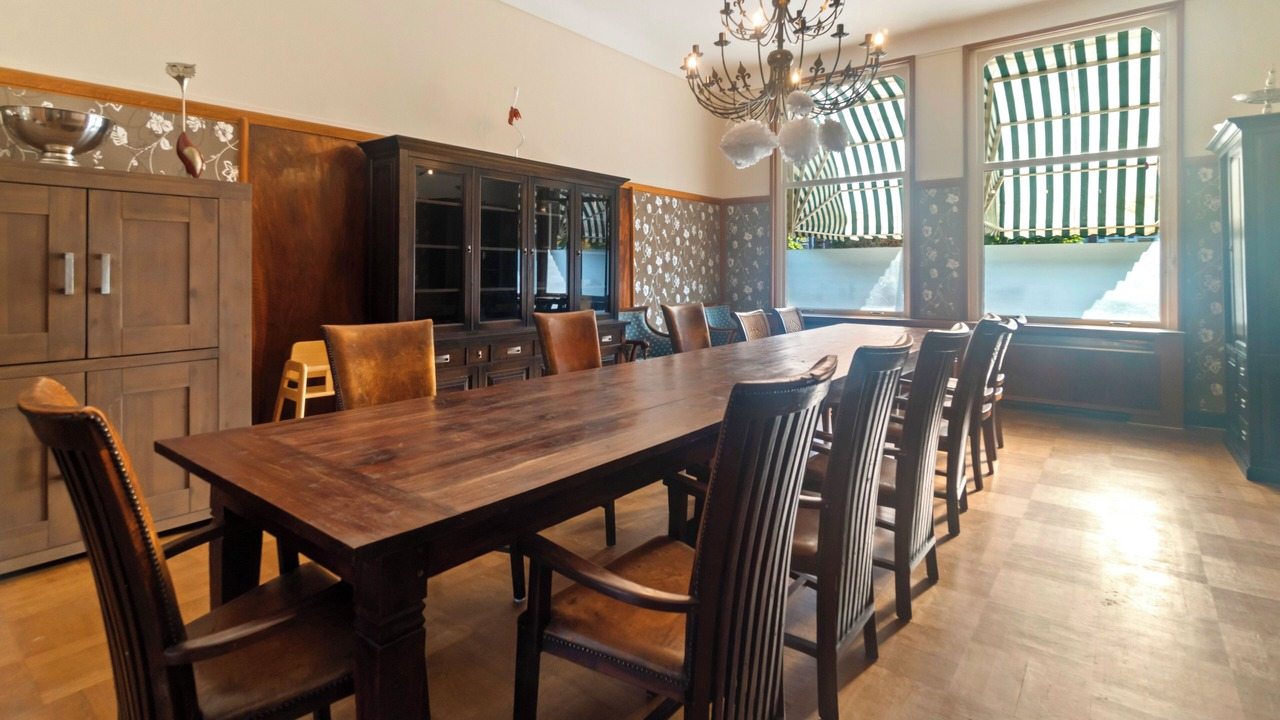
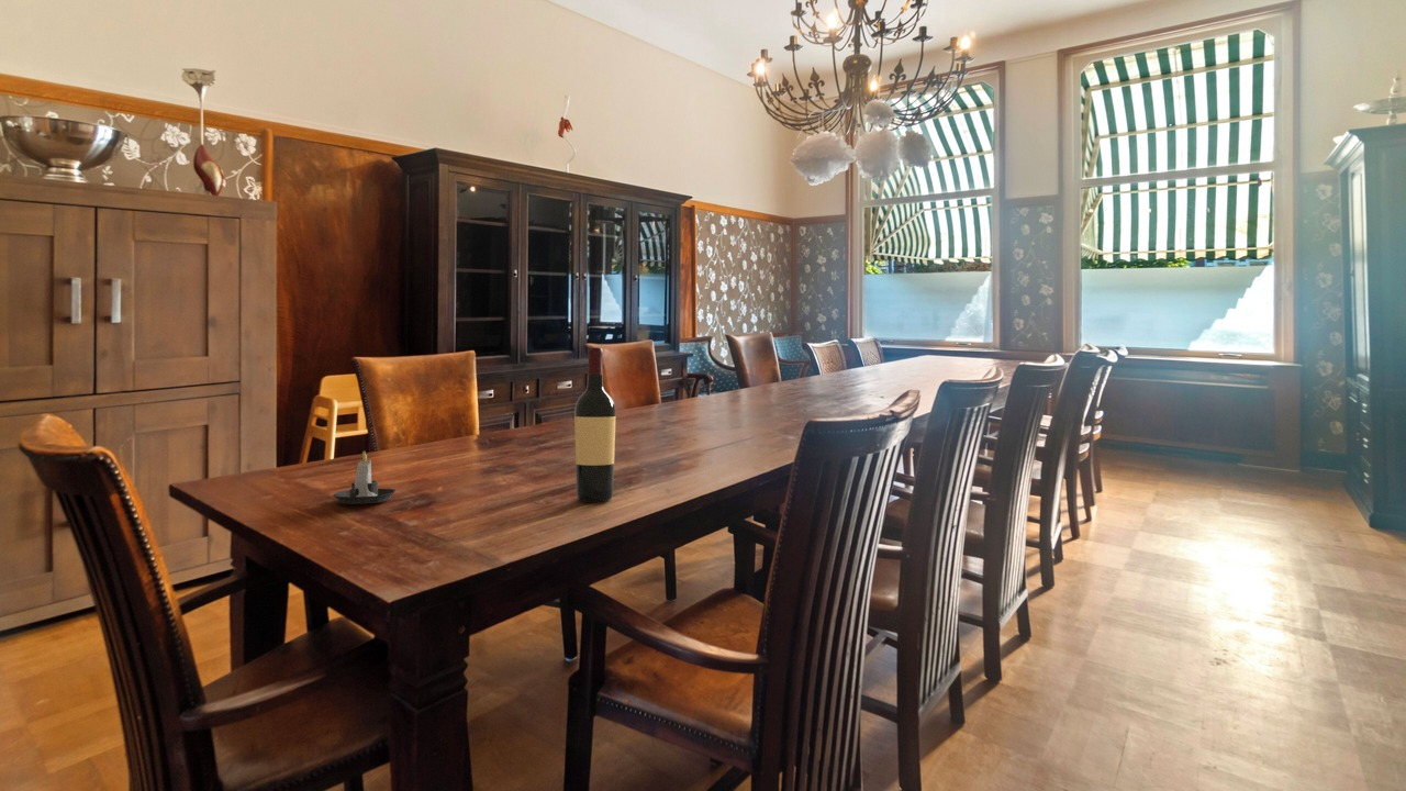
+ candle (364, 476)
+ wine bottle (594, 423)
